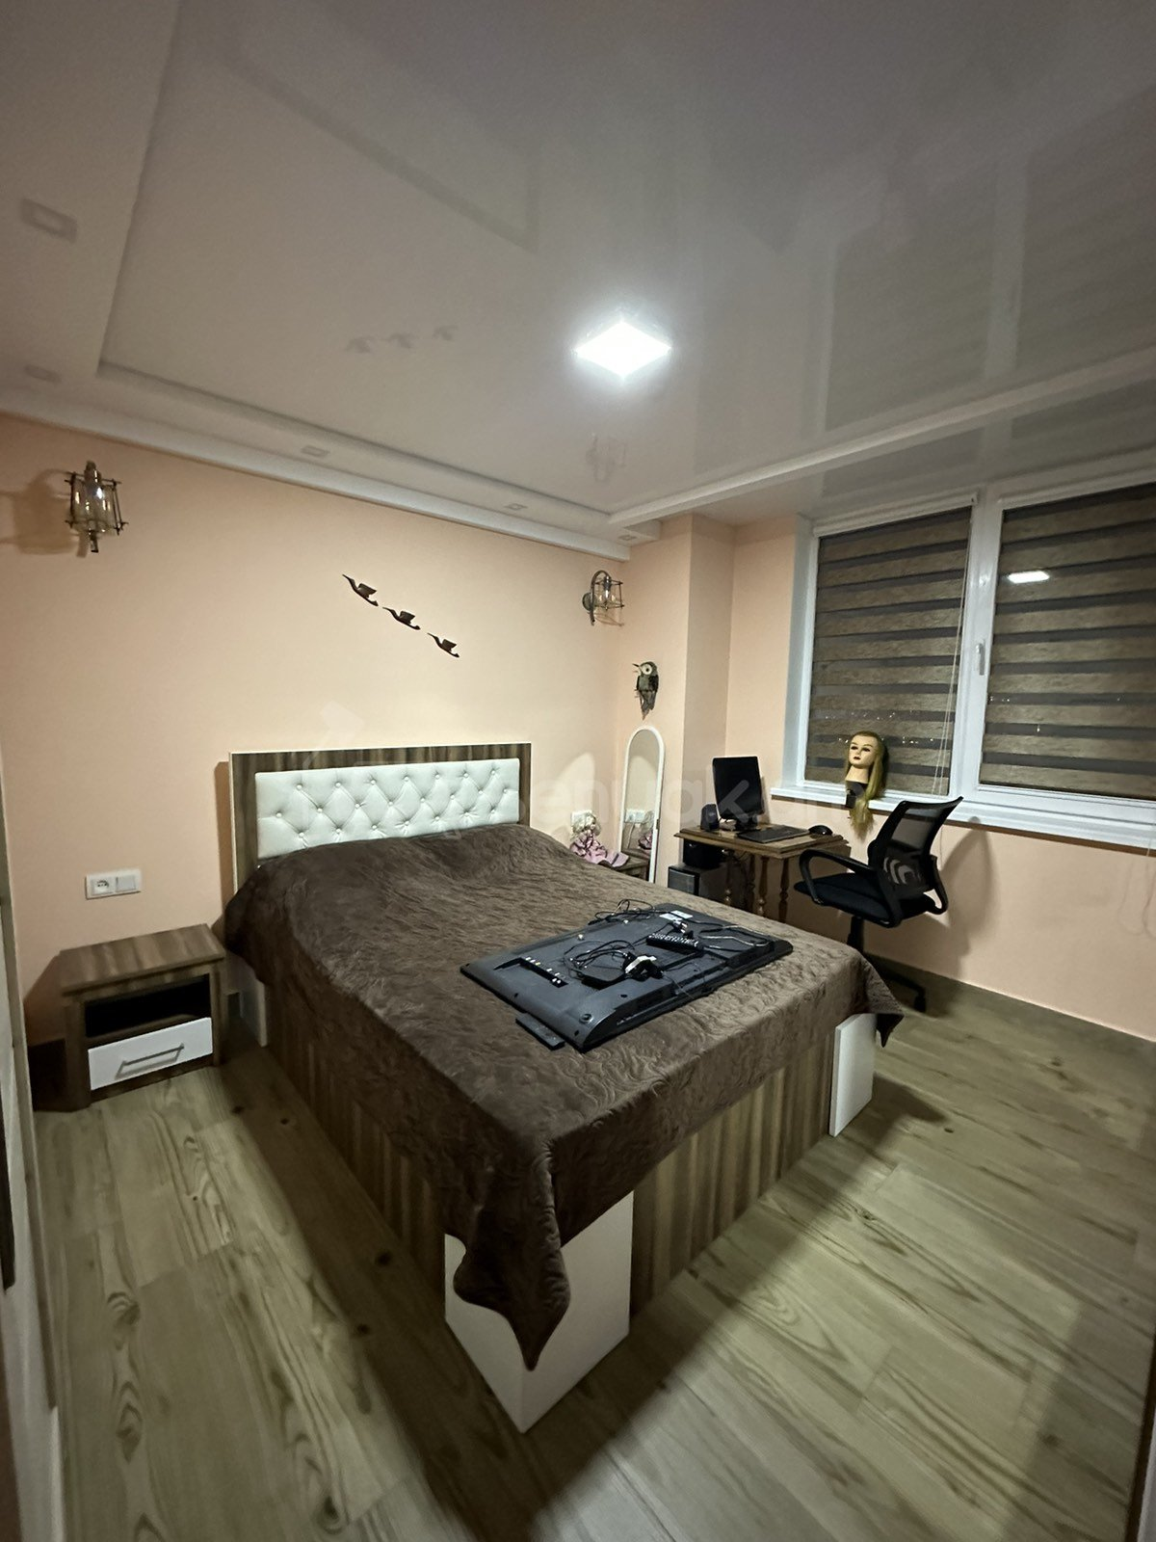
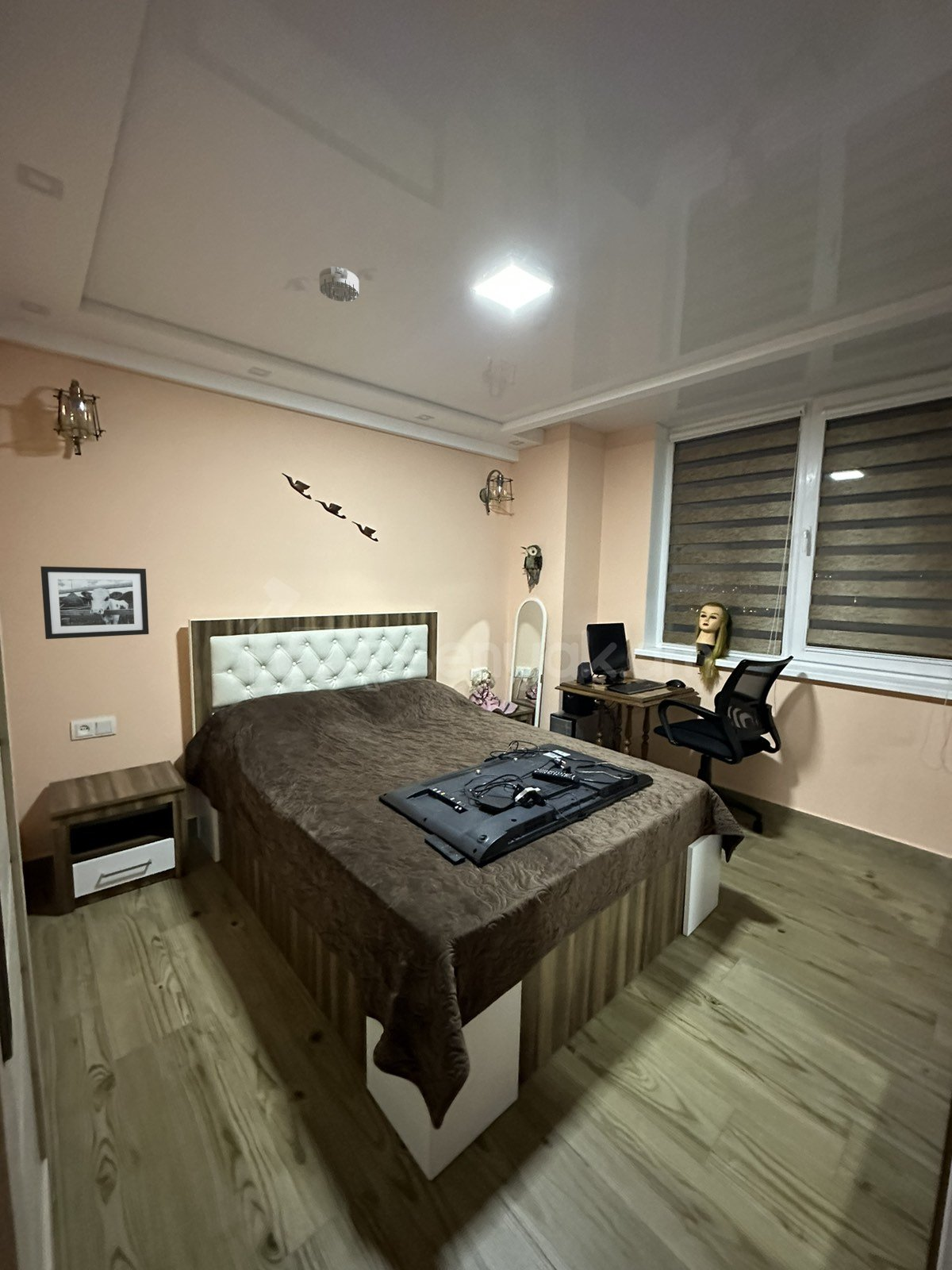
+ smoke detector (339, 283)
+ picture frame (98, 602)
